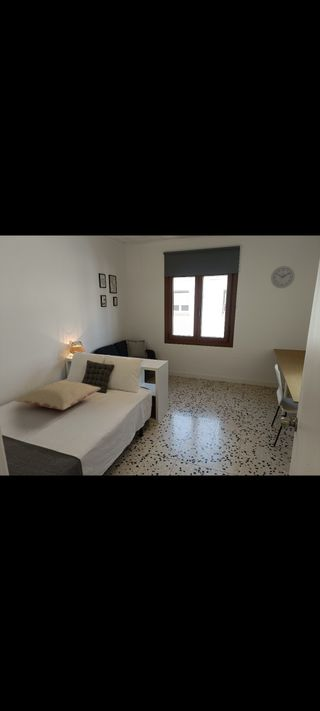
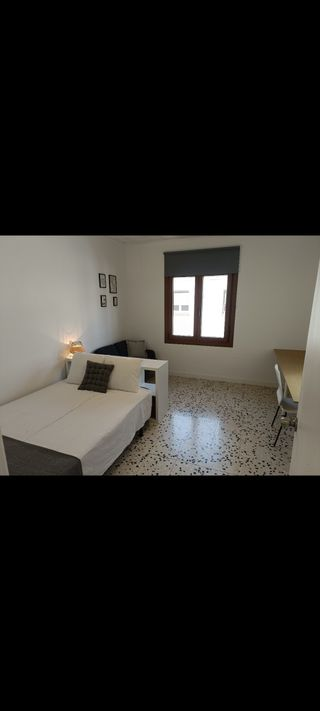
- pillow (60, 394)
- wall clock (282, 277)
